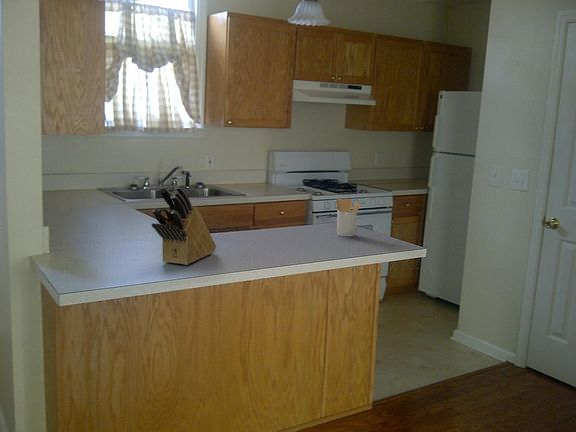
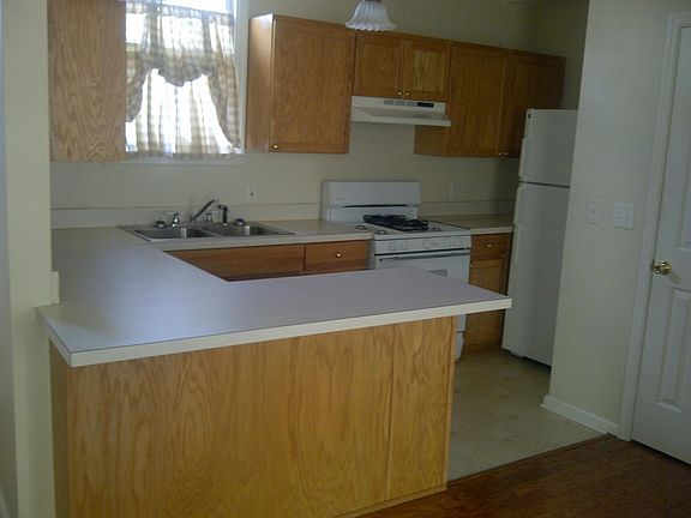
- utensil holder (345, 216)
- knife block (185, 221)
